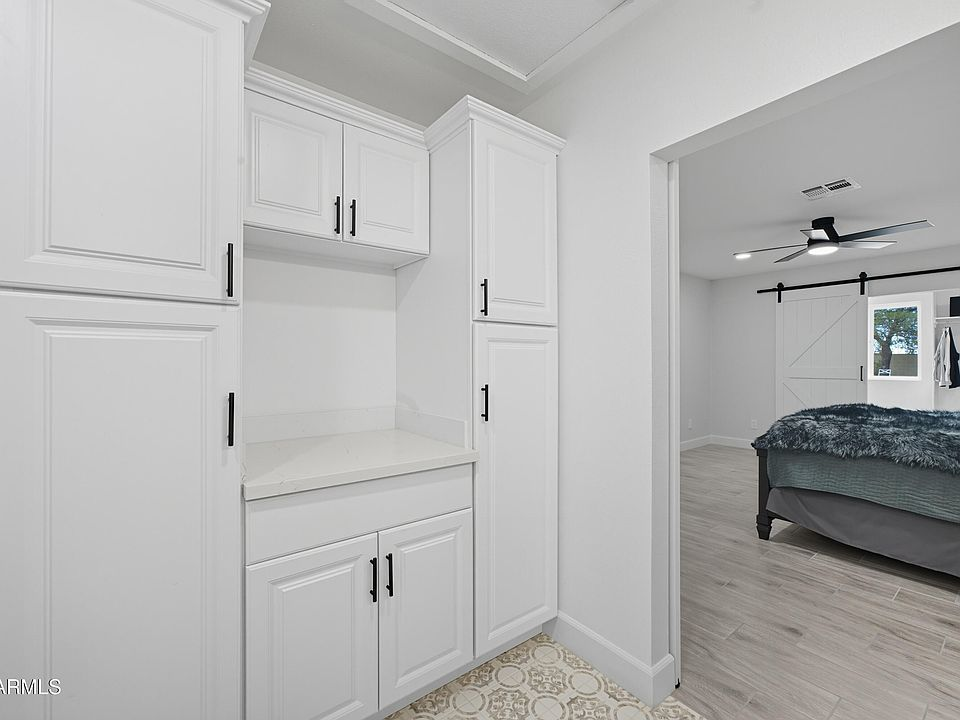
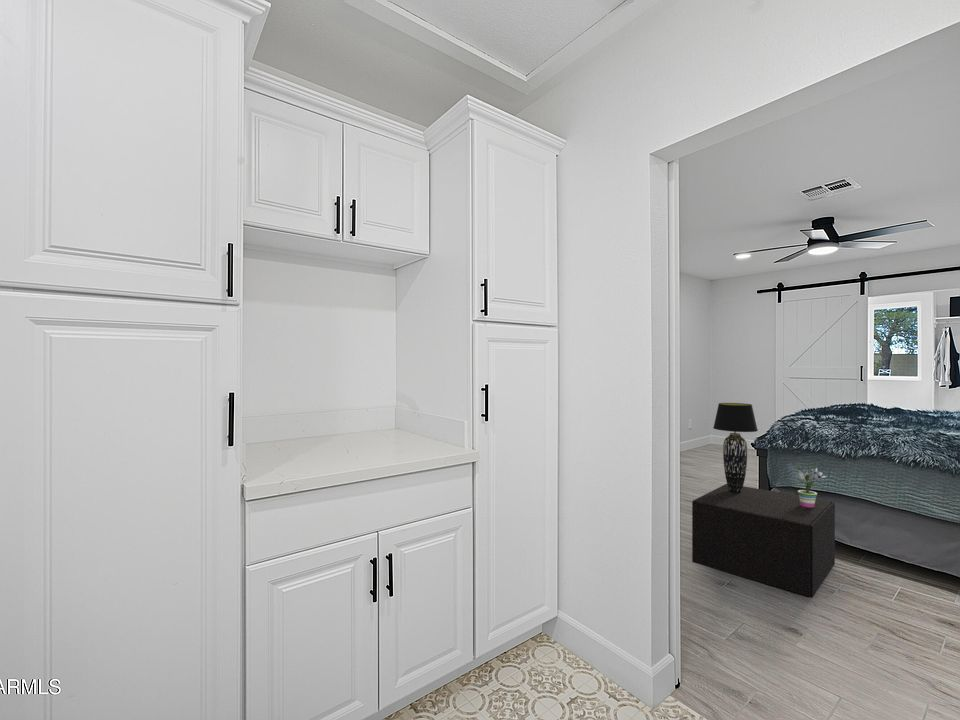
+ potted plant (809, 481)
+ nightstand (763, 531)
+ table lamp (735, 447)
